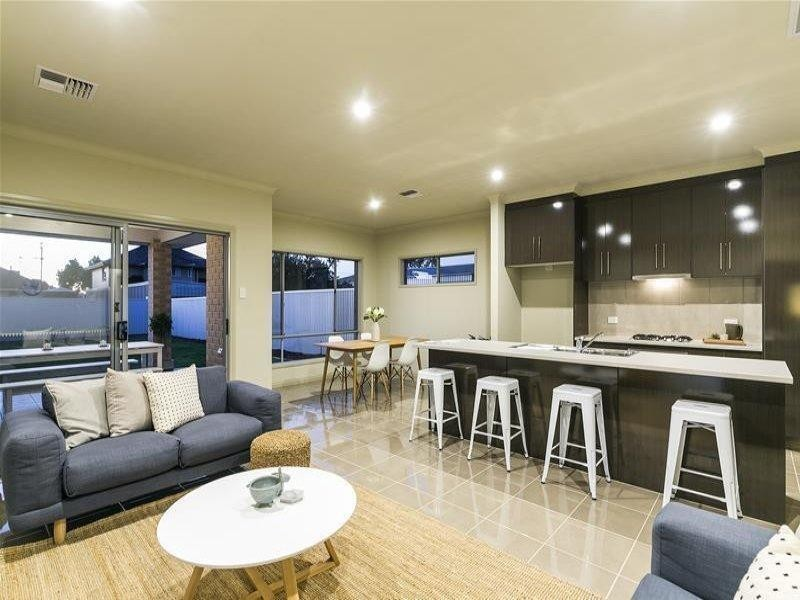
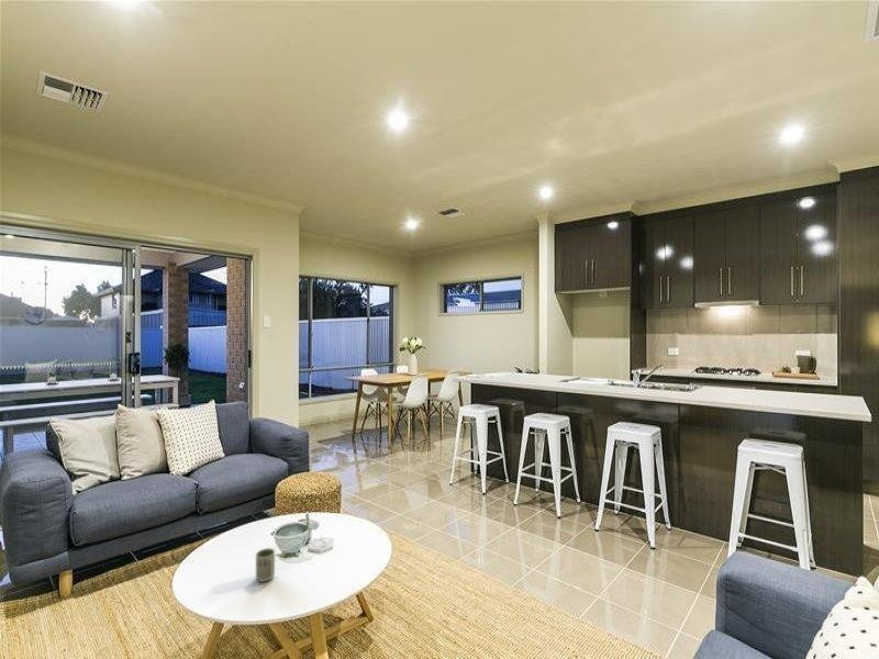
+ cup (265, 565)
